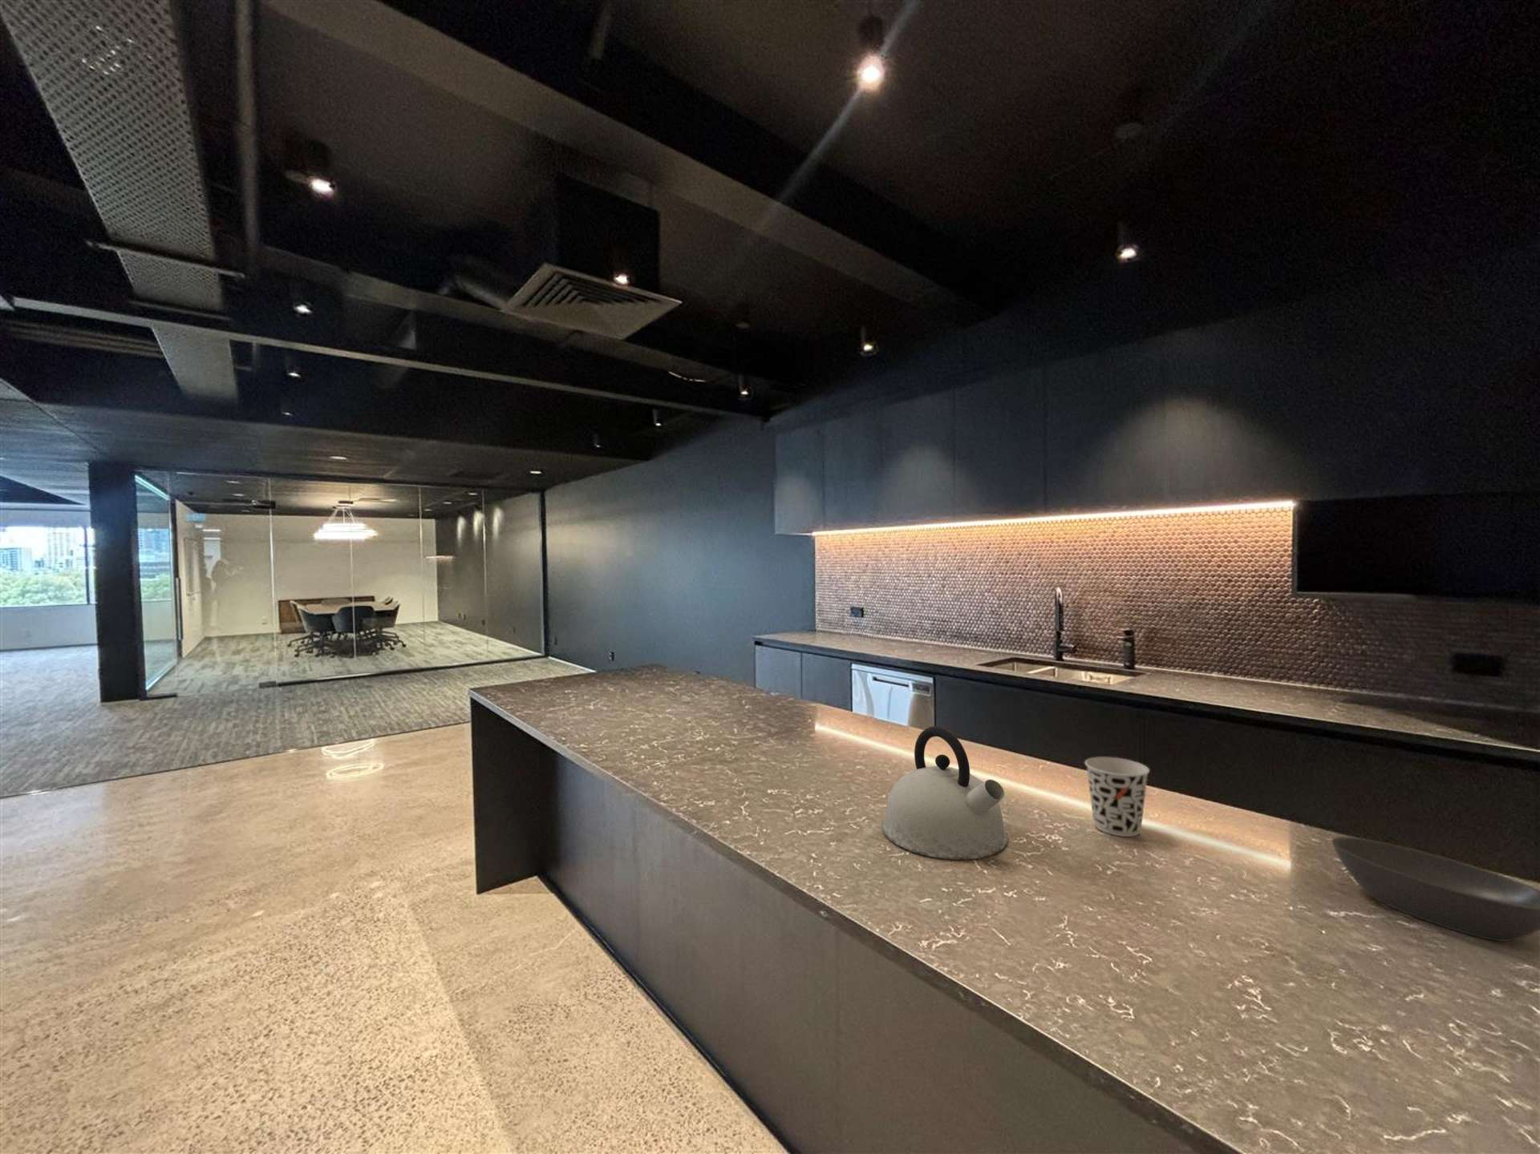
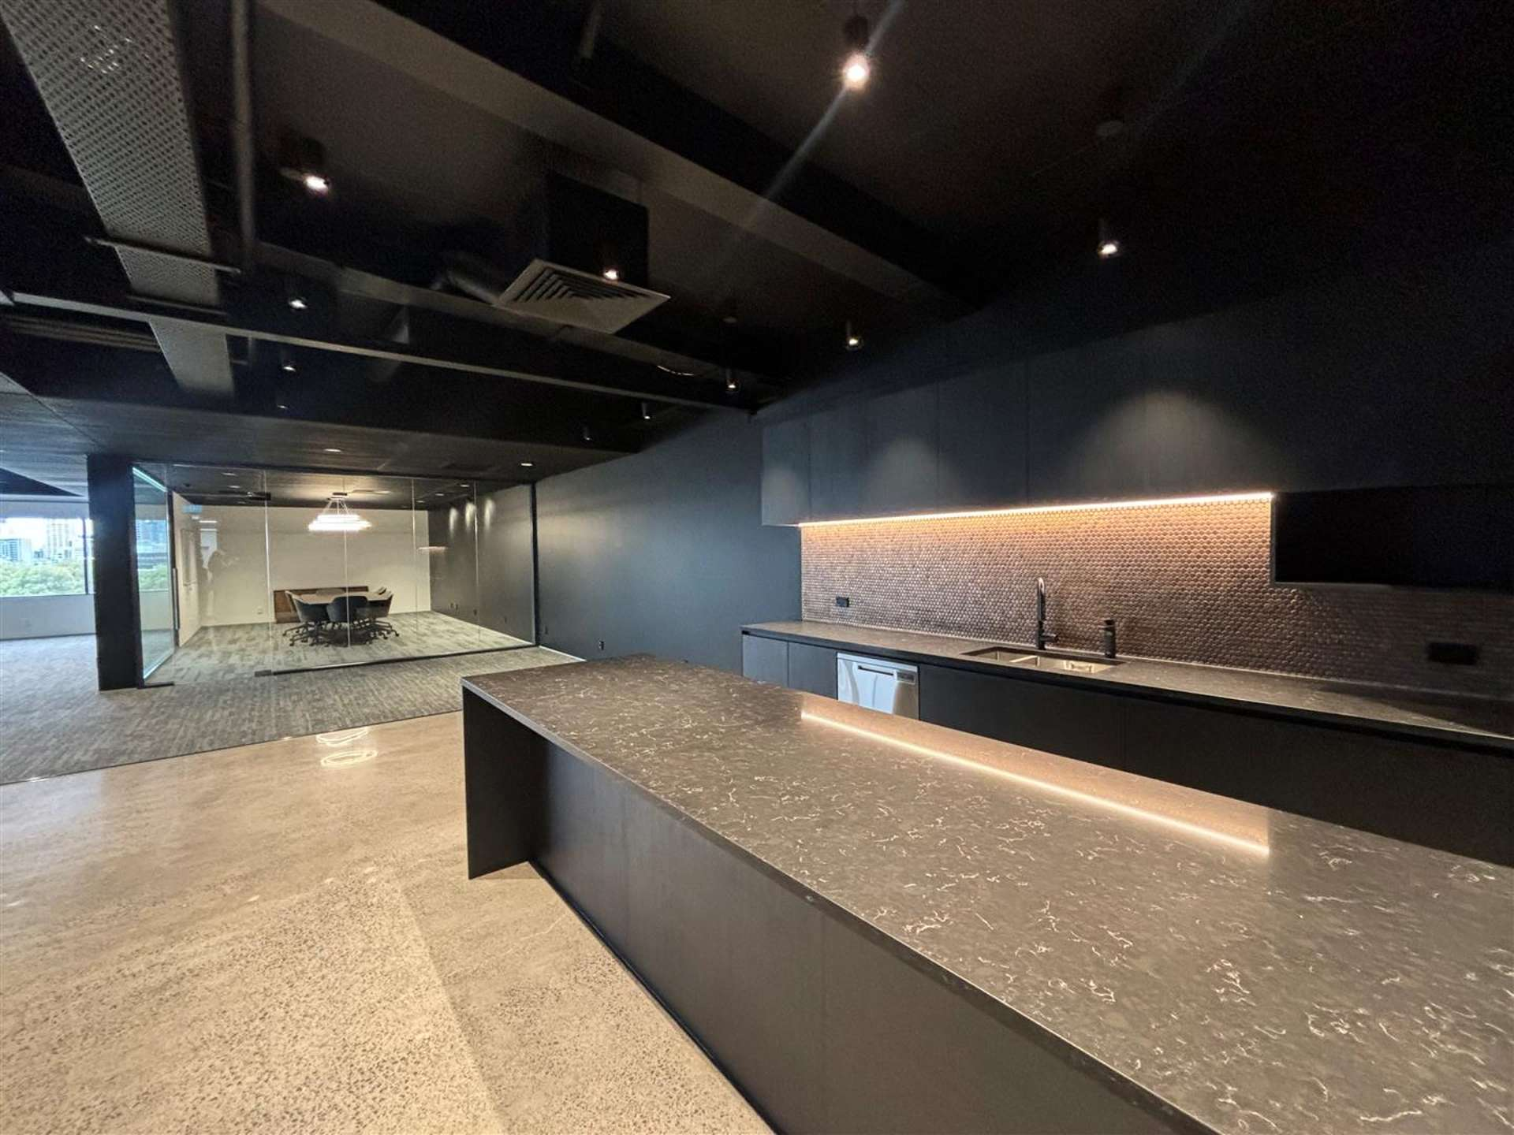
- kettle (947, 782)
- cup (1117, 796)
- bowl (1435, 890)
